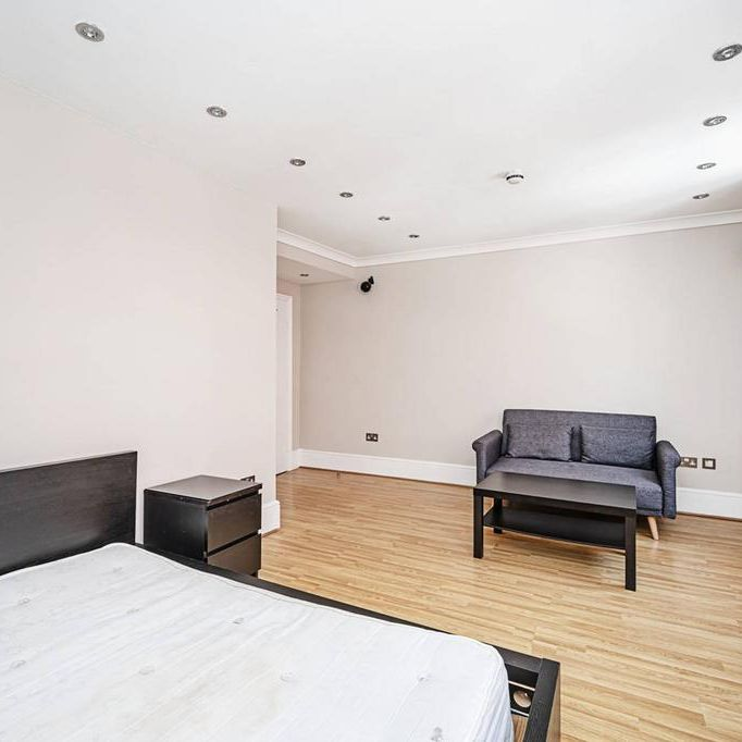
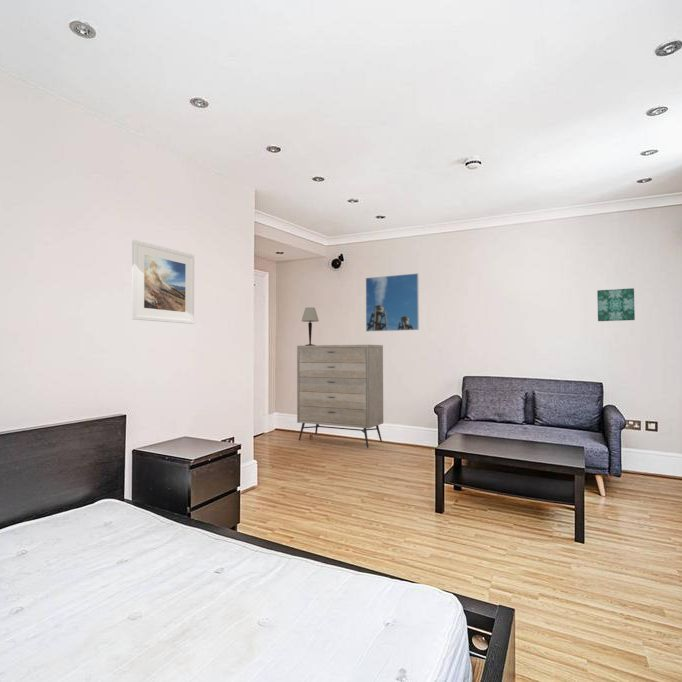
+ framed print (165, 284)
+ wall art (615, 305)
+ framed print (391, 303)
+ table lamp (310, 326)
+ dresser (339, 393)
